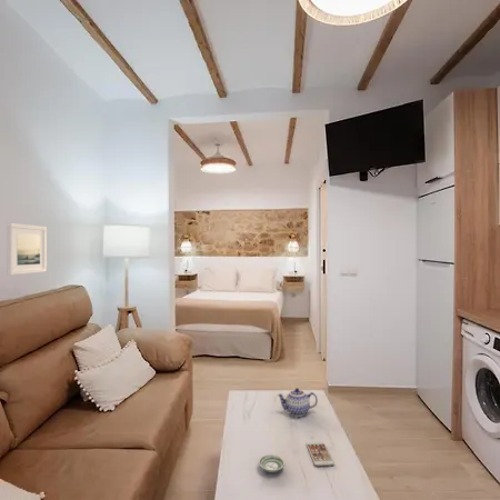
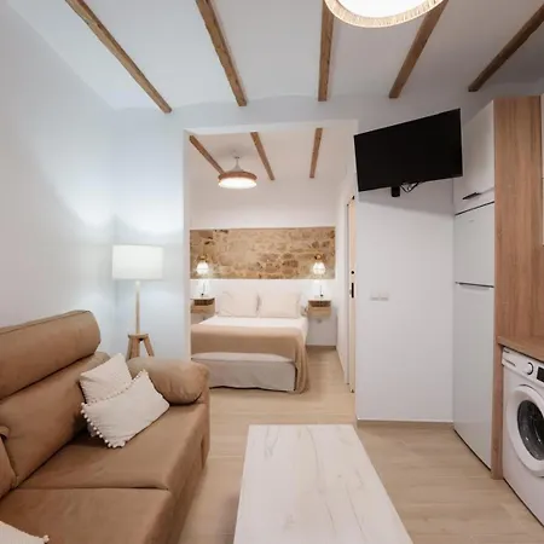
- saucer (271, 464)
- teapot (297, 400)
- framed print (28, 249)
- smartphone (319, 452)
